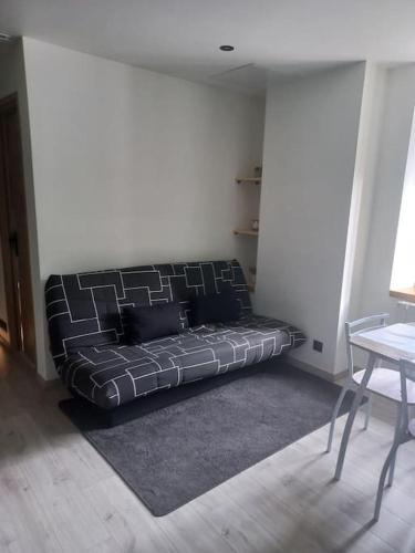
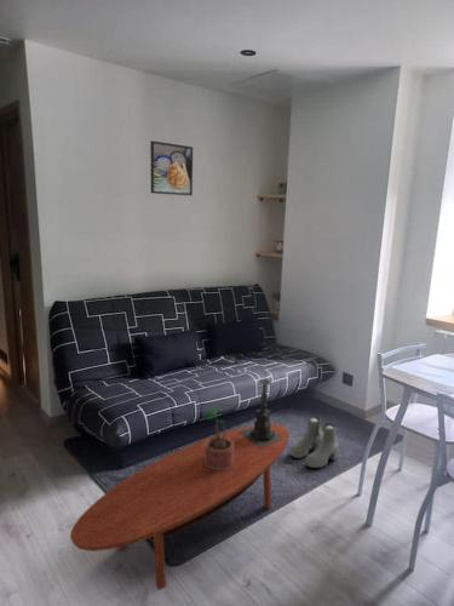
+ potted plant (217, 434)
+ candle holder (263, 404)
+ coffee table (200, 498)
+ boots (315, 440)
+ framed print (172, 168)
